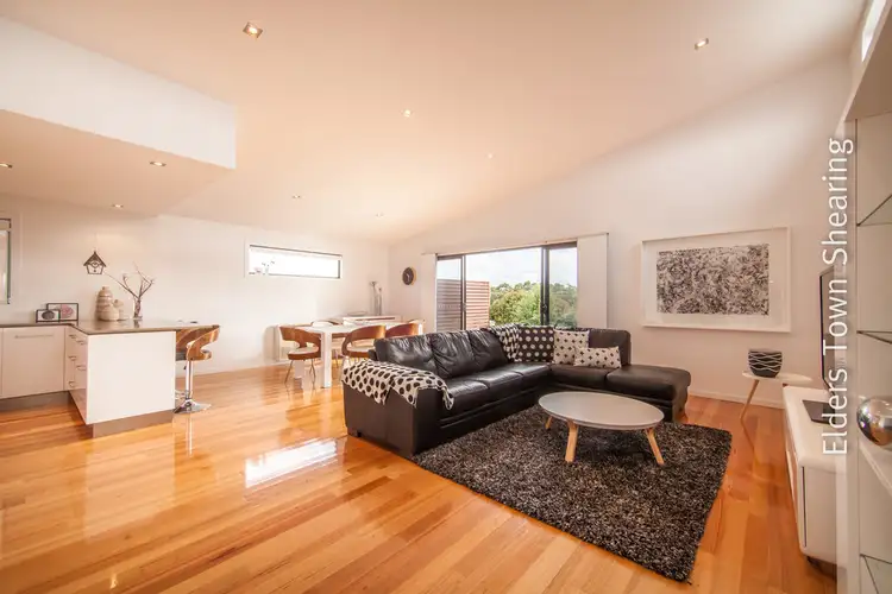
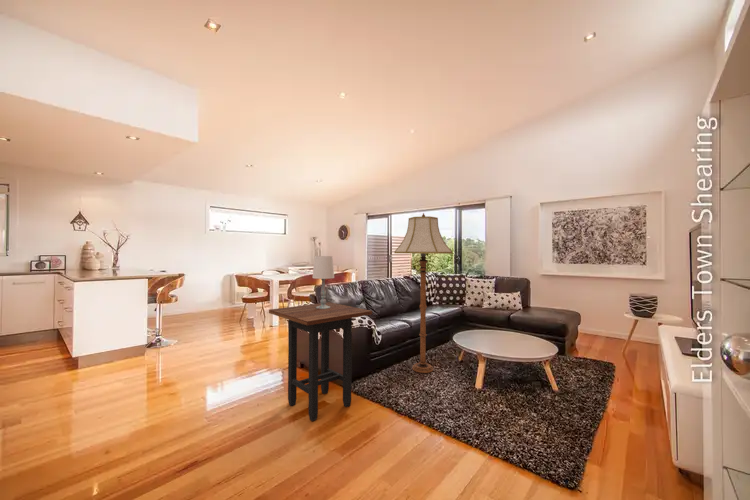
+ side table (321, 357)
+ table lamp (323, 281)
+ floor lamp (422, 290)
